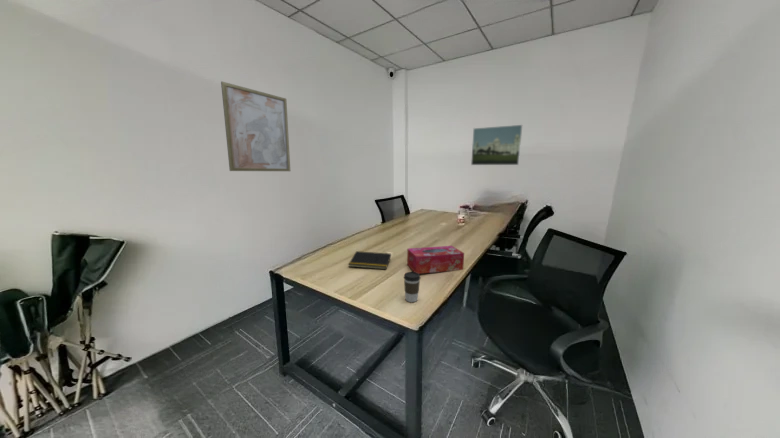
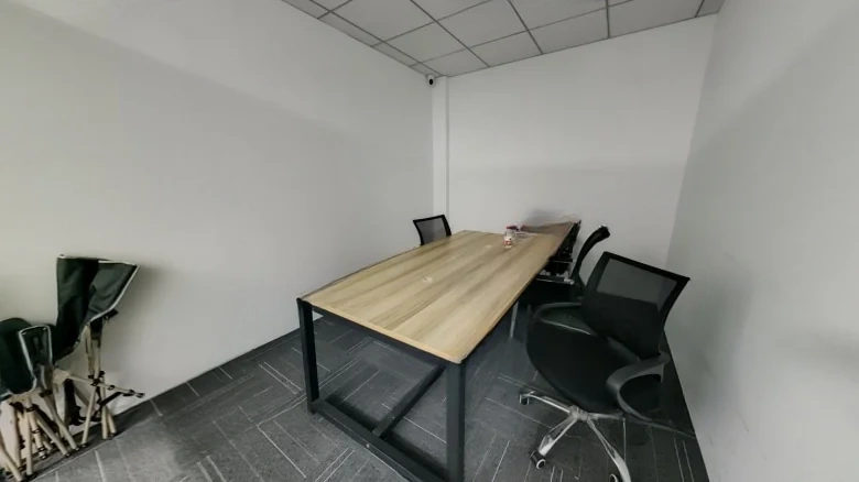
- wall art (260, 132)
- notepad (370, 259)
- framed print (495, 146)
- coffee cup (411, 287)
- tissue box (434, 258)
